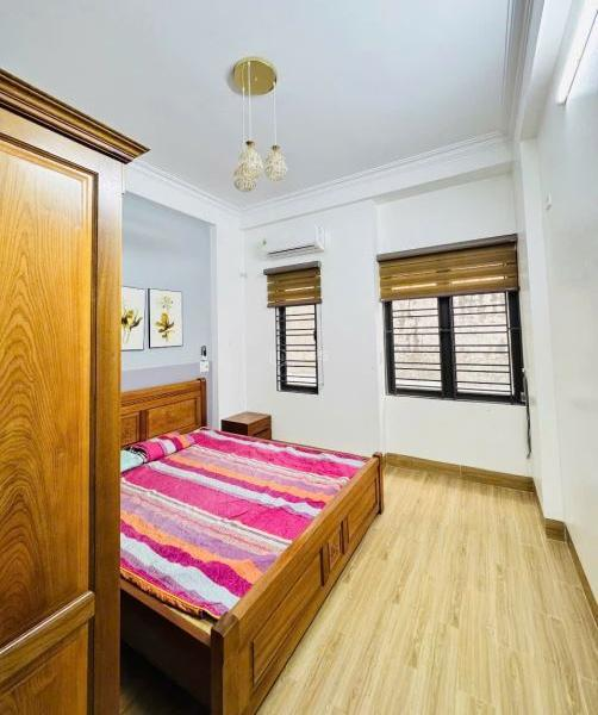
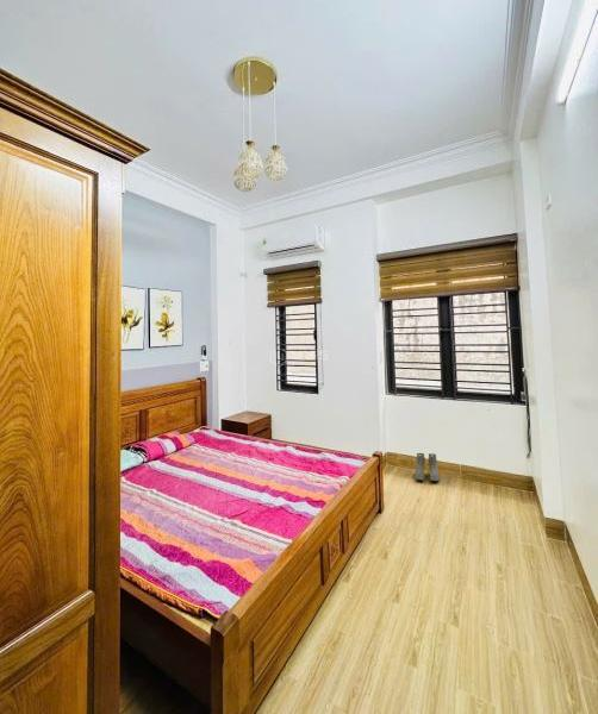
+ boots (423, 466)
